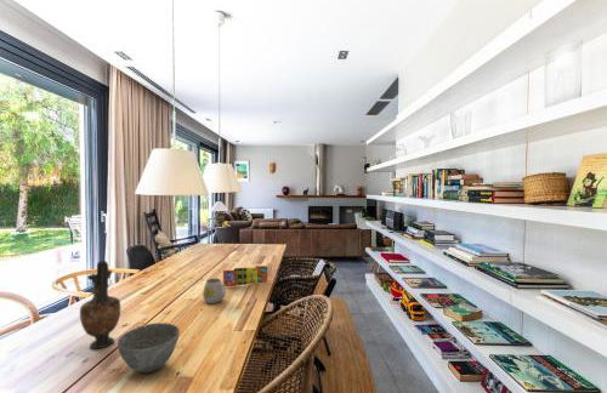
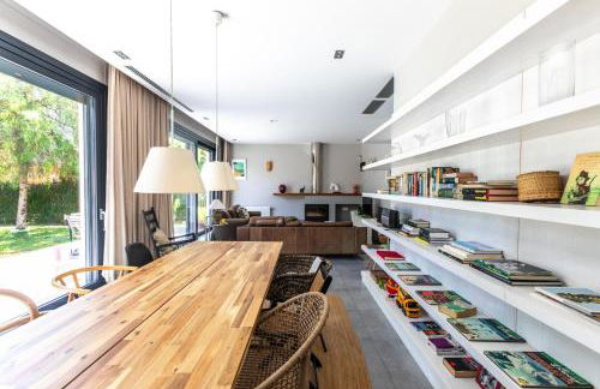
- mug (215, 290)
- bowl (149, 351)
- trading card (245, 275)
- vase (101, 301)
